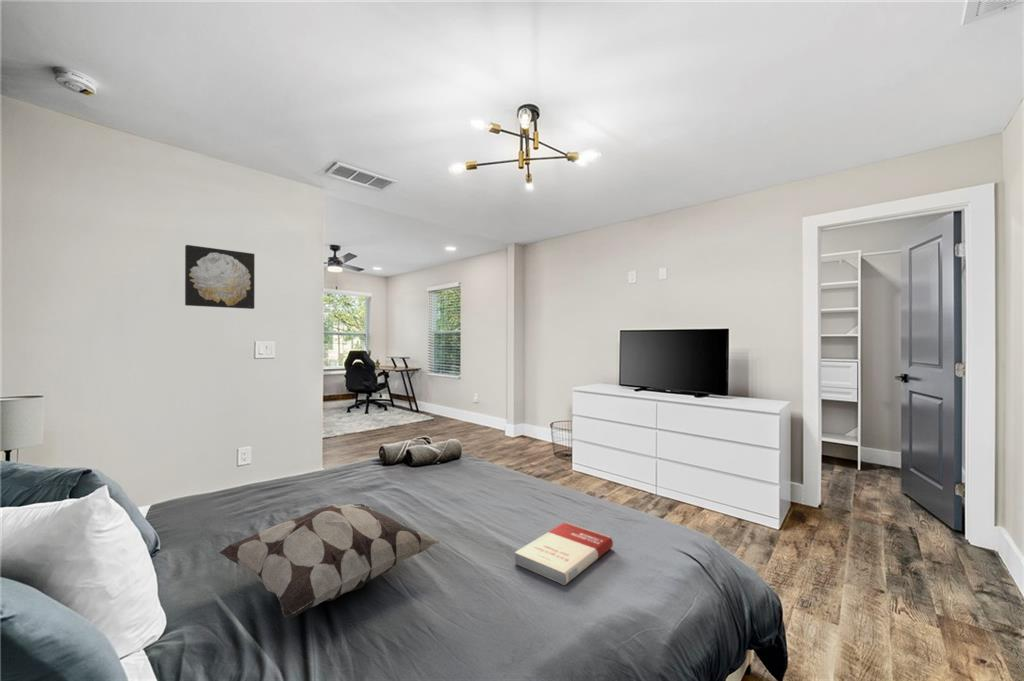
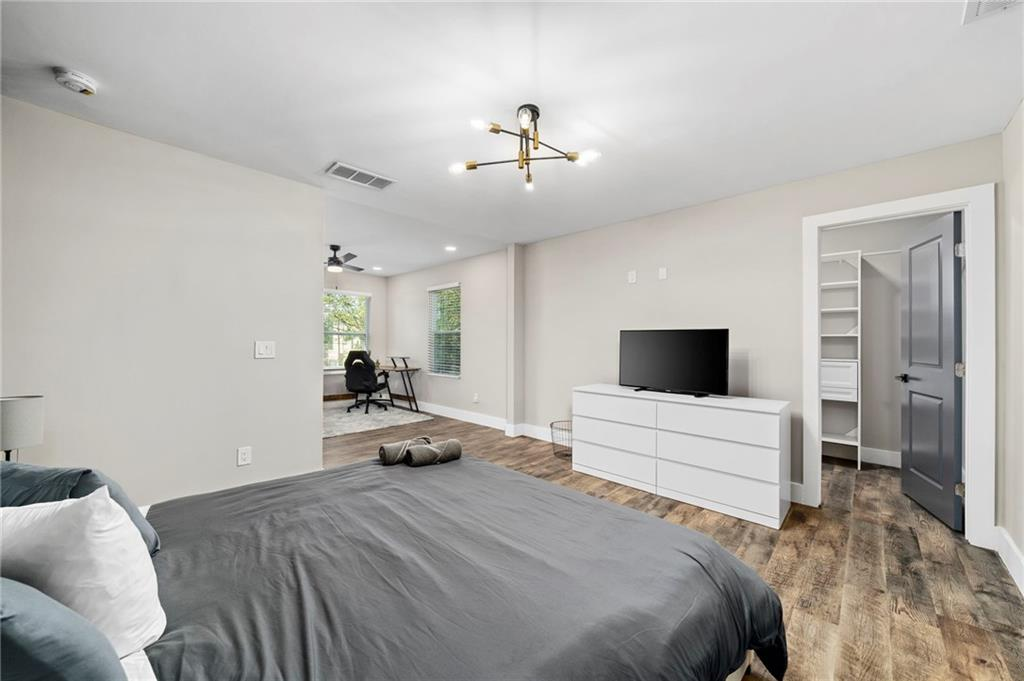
- book (565, 550)
- decorative pillow (332, 545)
- wall art (221, 278)
